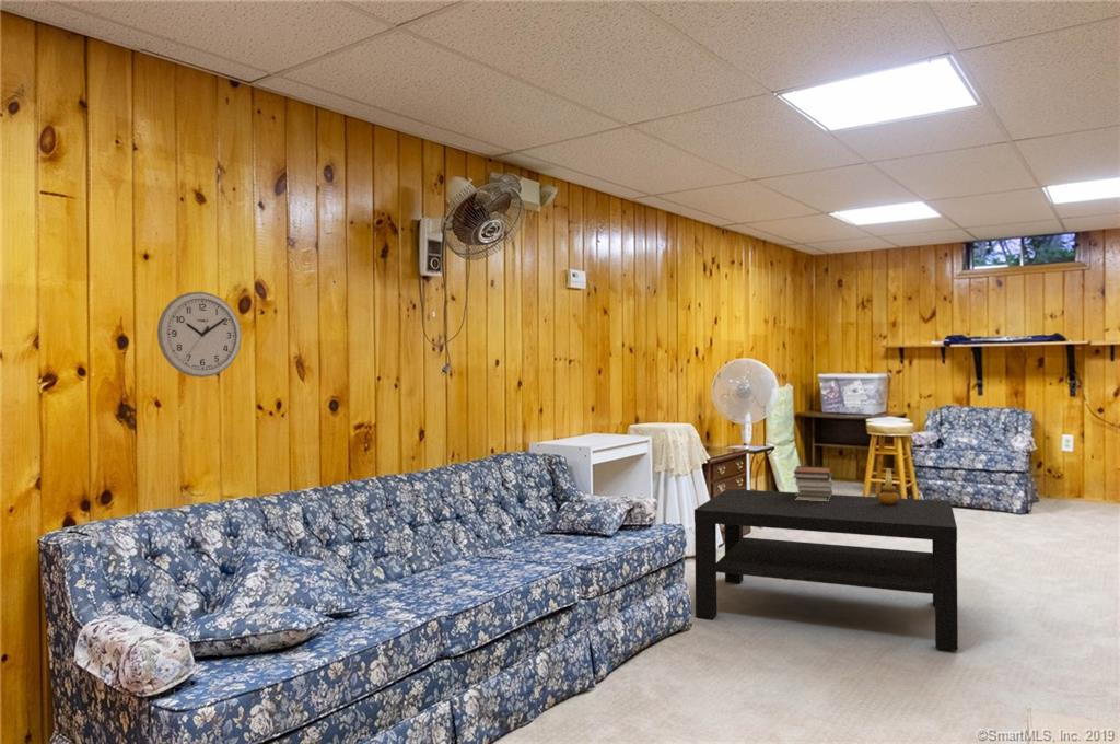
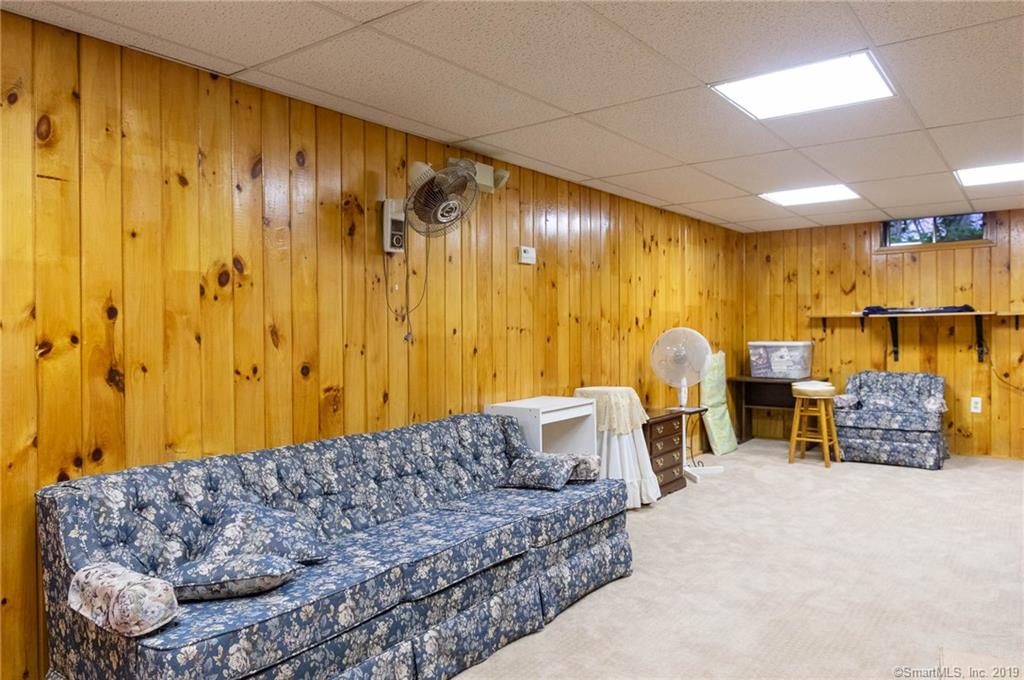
- coffee table (826, 557)
- book stack (813, 483)
- candle holder (888, 485)
- wall clock (201, 334)
